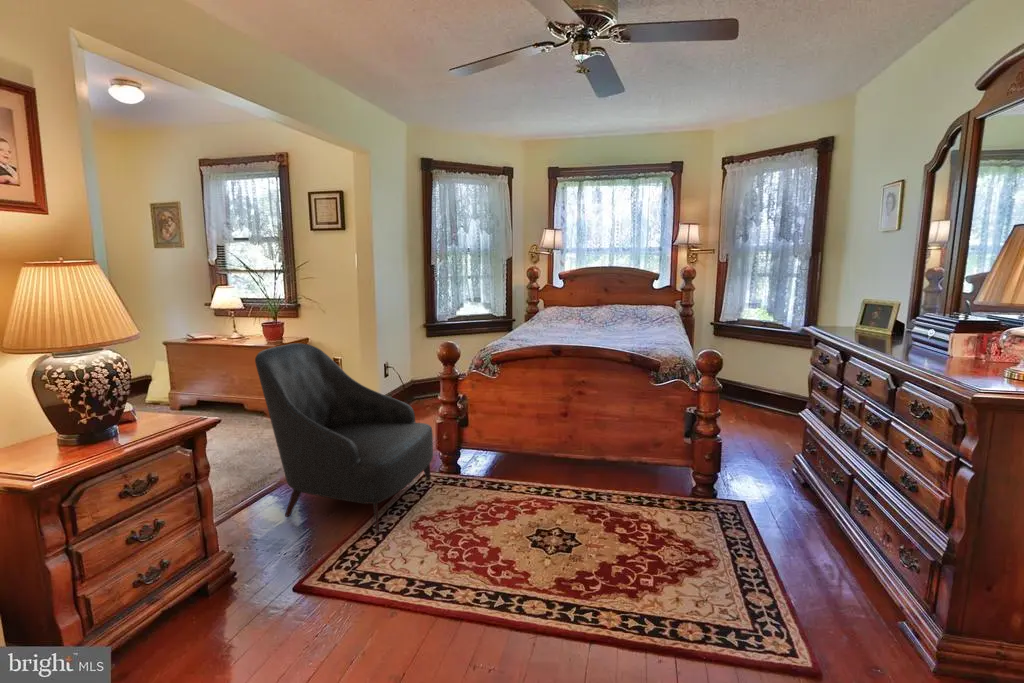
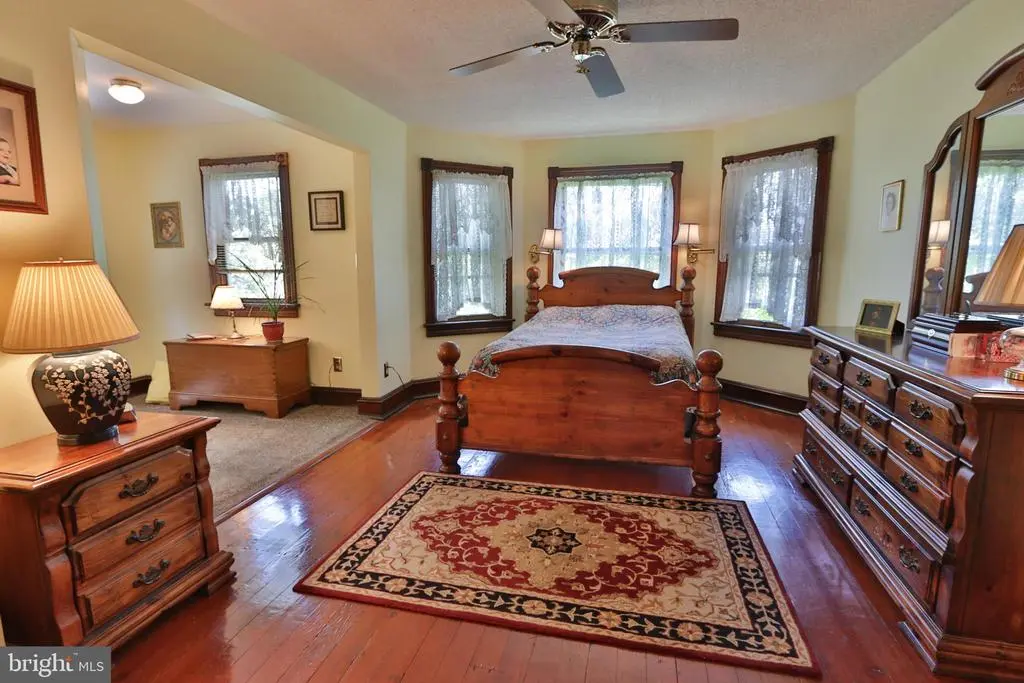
- armchair (347, 424)
